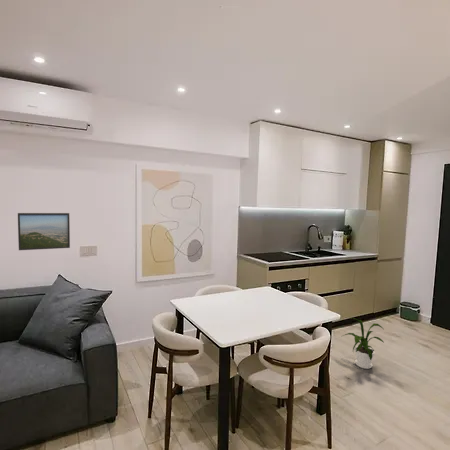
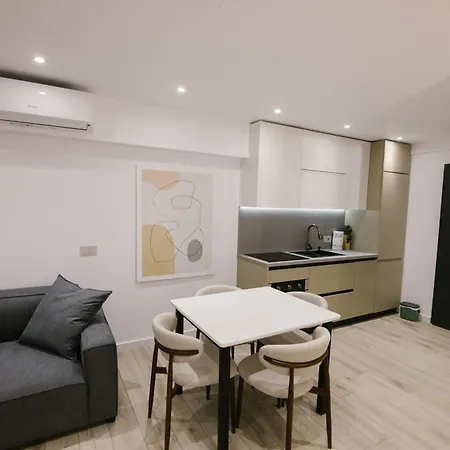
- house plant (364, 342)
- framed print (44, 231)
